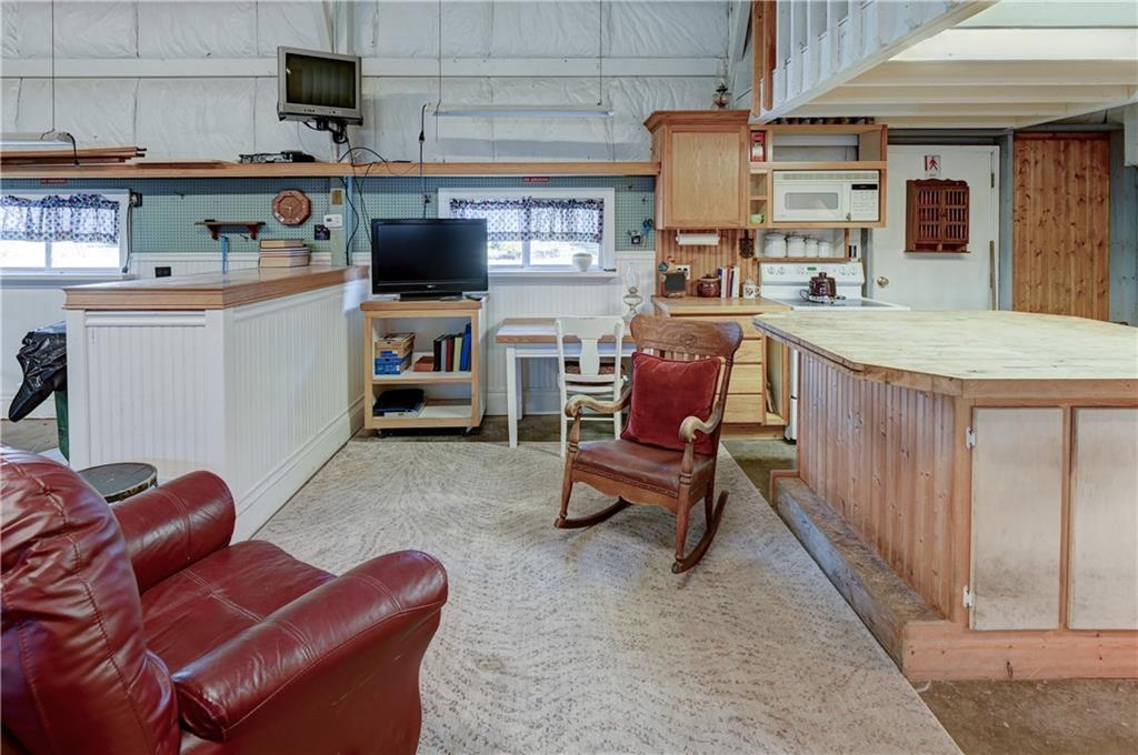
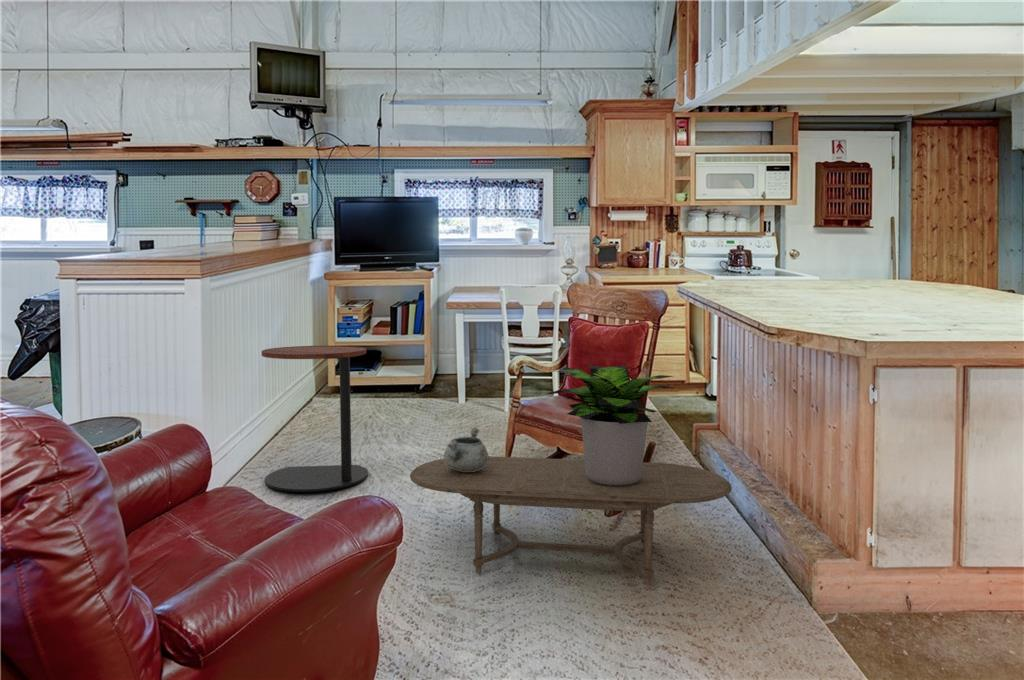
+ side table (340, 413)
+ coffee table (565, 507)
+ decorative bowl (465, 451)
+ potted plant (611, 423)
